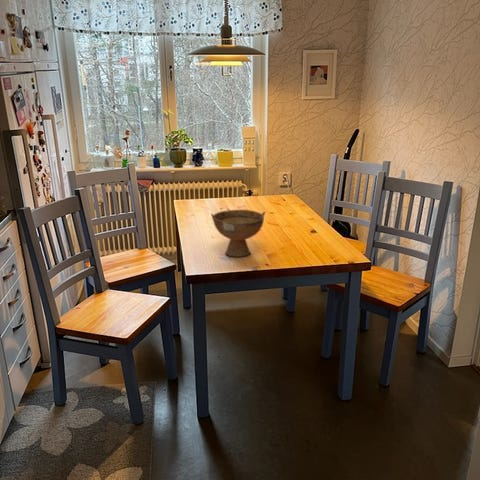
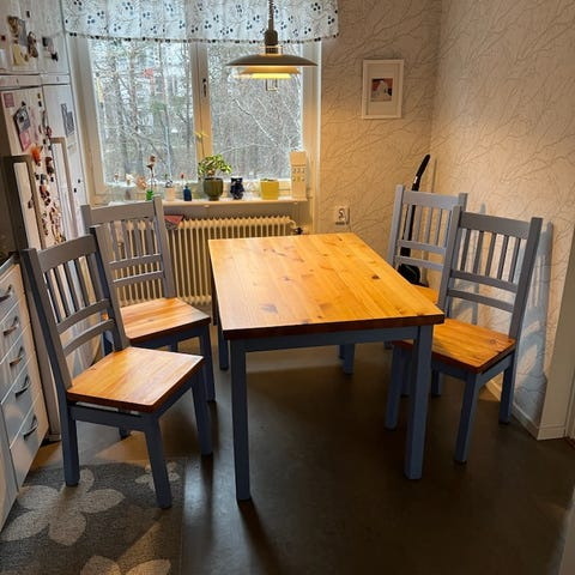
- bowl (238, 233)
